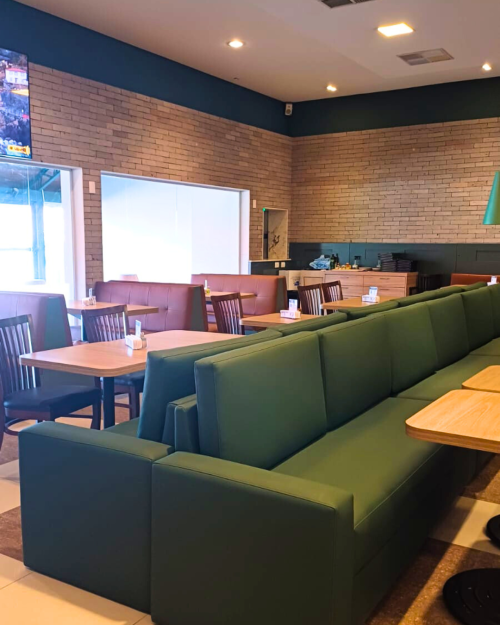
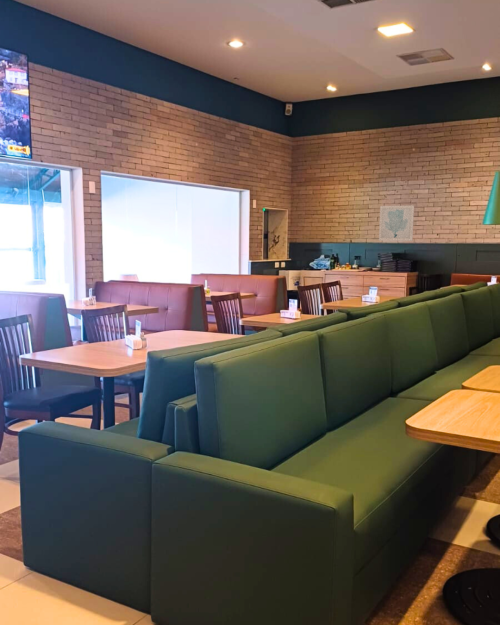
+ wall art (396, 223)
